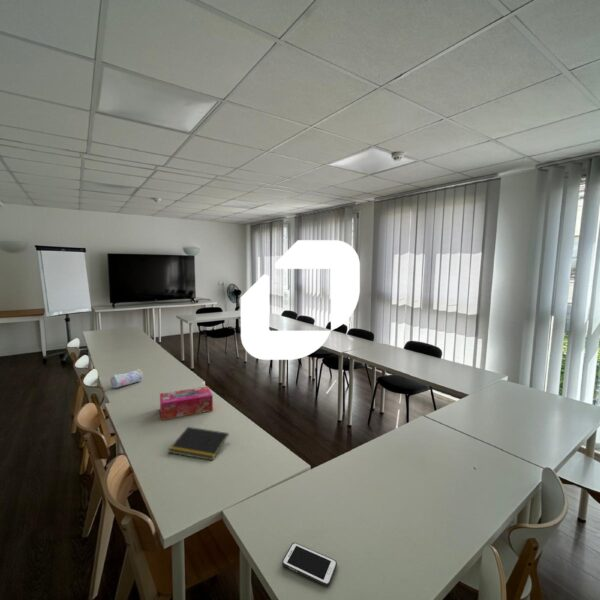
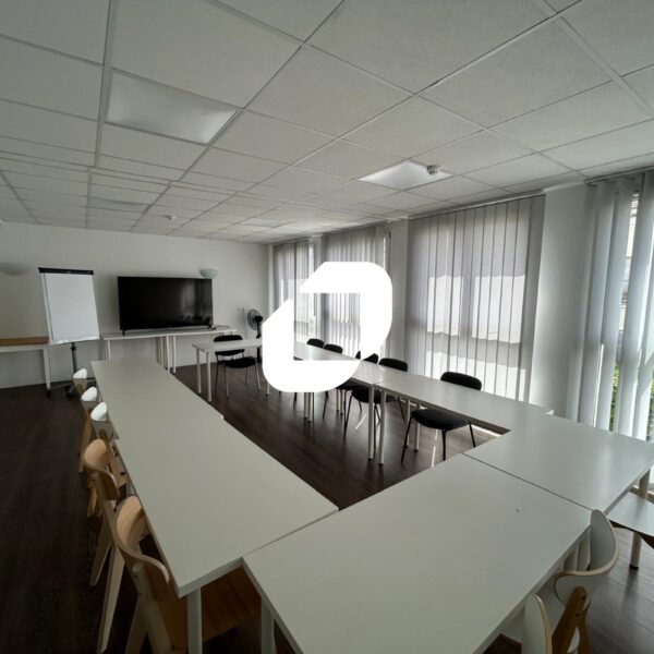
- tissue box (186, 402)
- pencil case (127, 378)
- cell phone (309, 563)
- notepad (199, 442)
